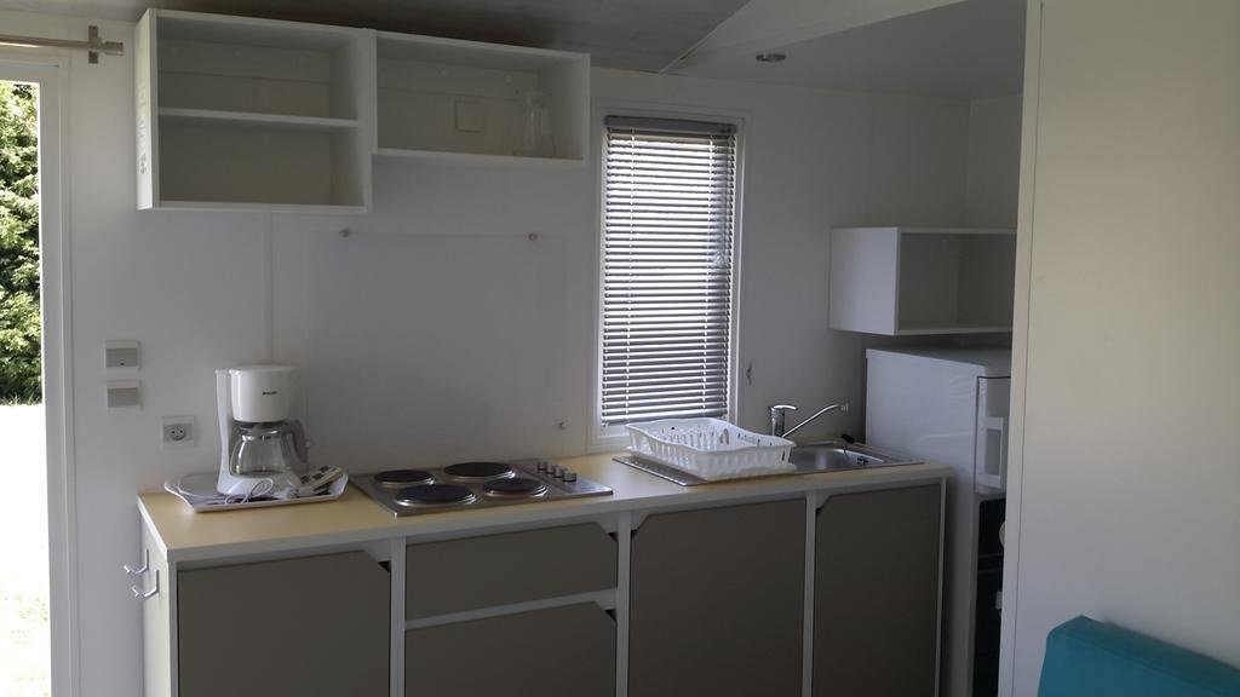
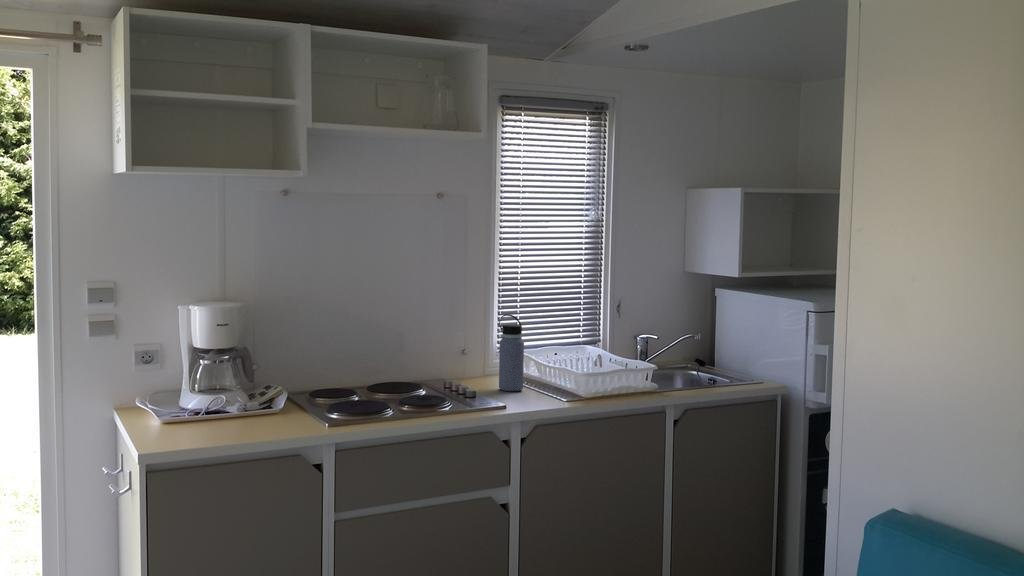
+ water bottle (511, 352)
